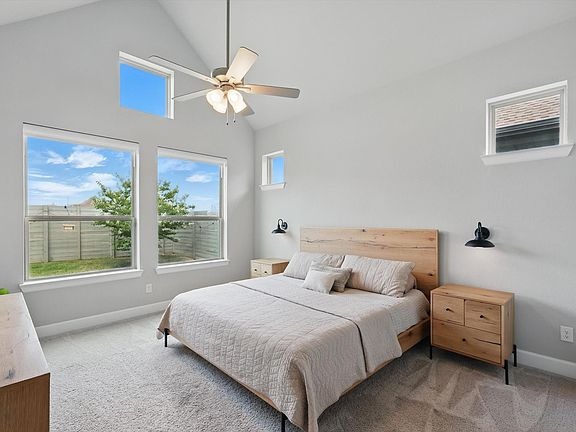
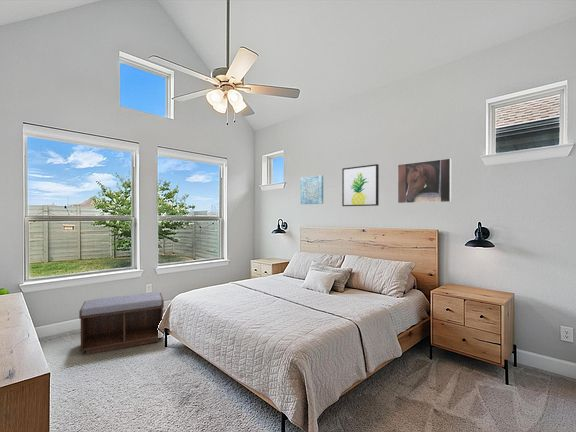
+ bench (124, 320)
+ wall art (359, 186)
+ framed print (422, 182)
+ wall art (311, 190)
